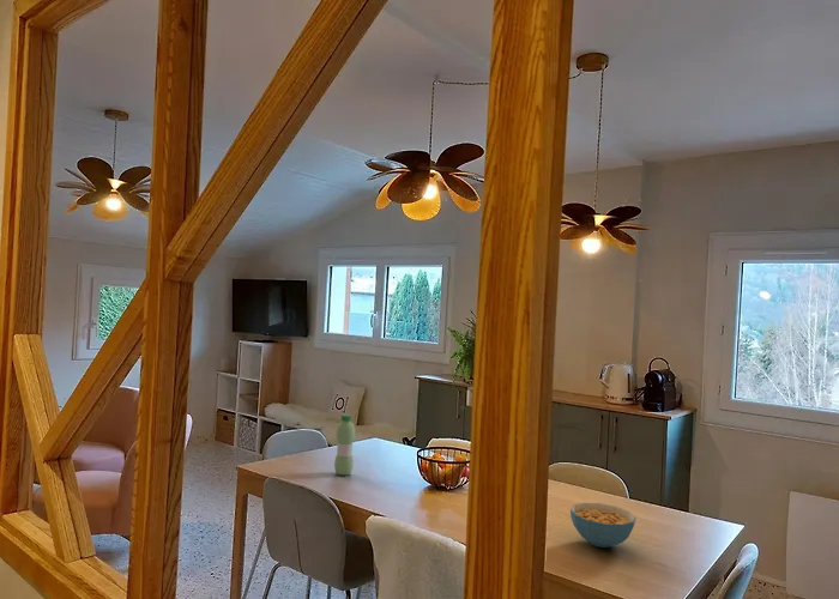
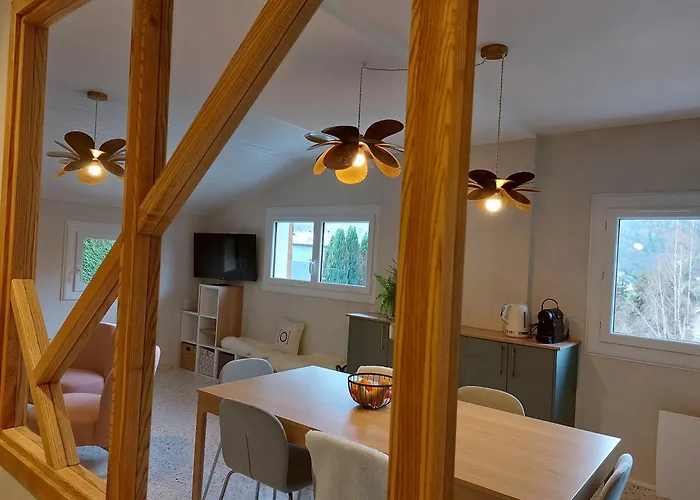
- cereal bowl (602, 528)
- water bottle (344, 444)
